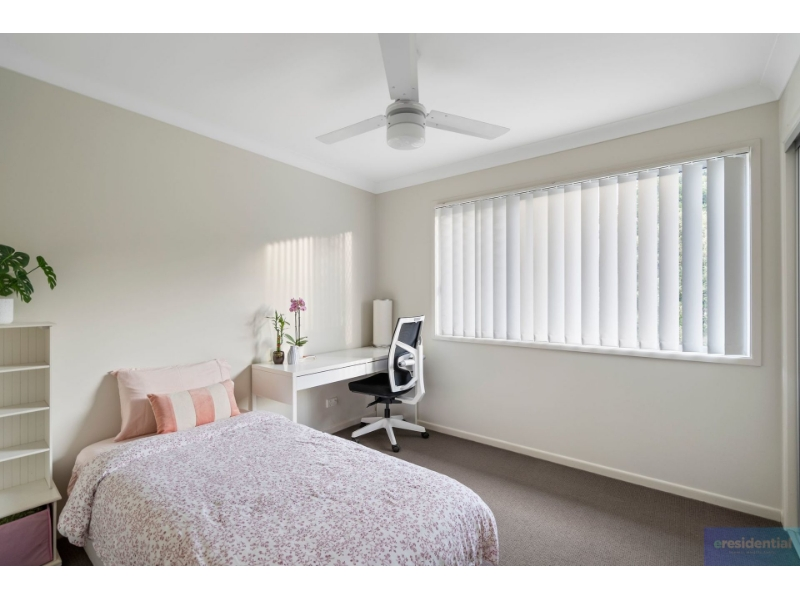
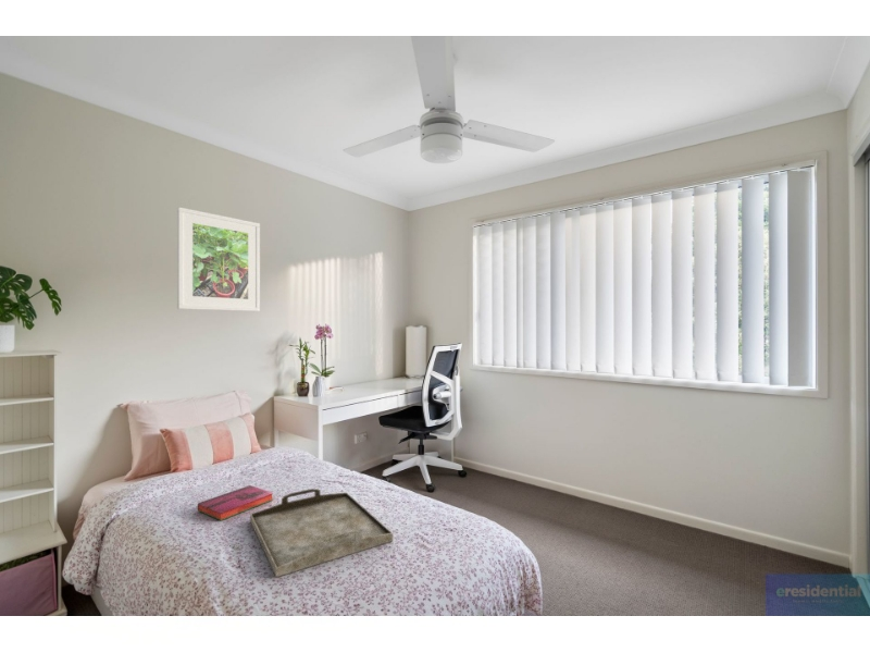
+ serving tray (318, 520)
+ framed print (221, 262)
+ hardback book (236, 501)
